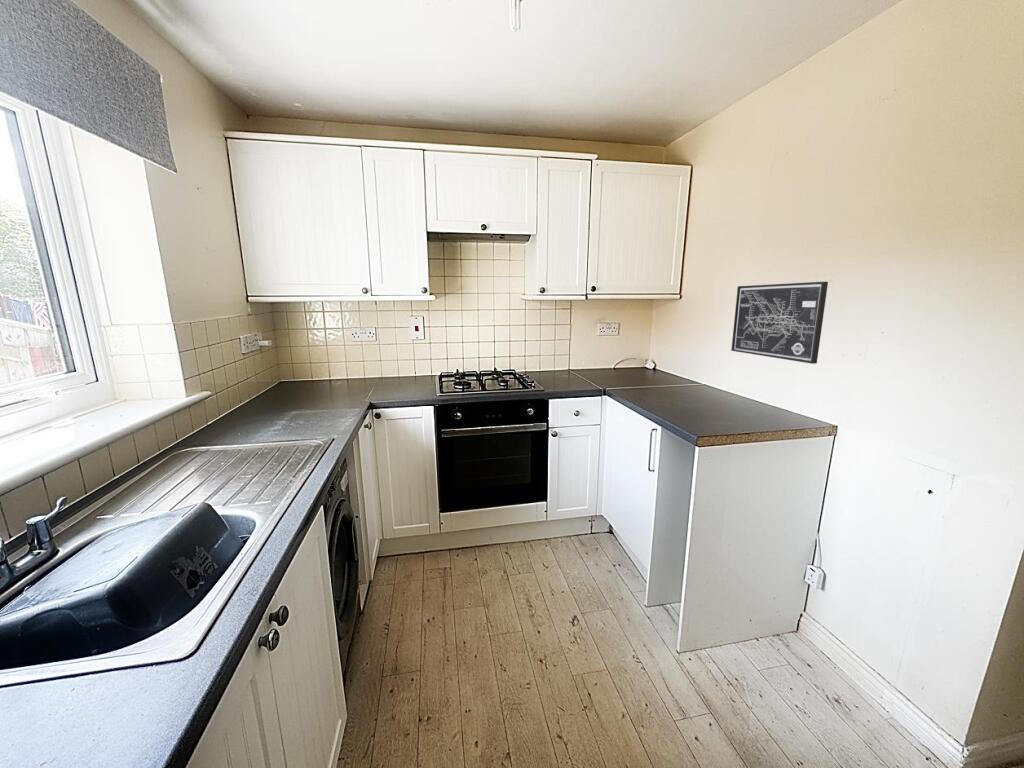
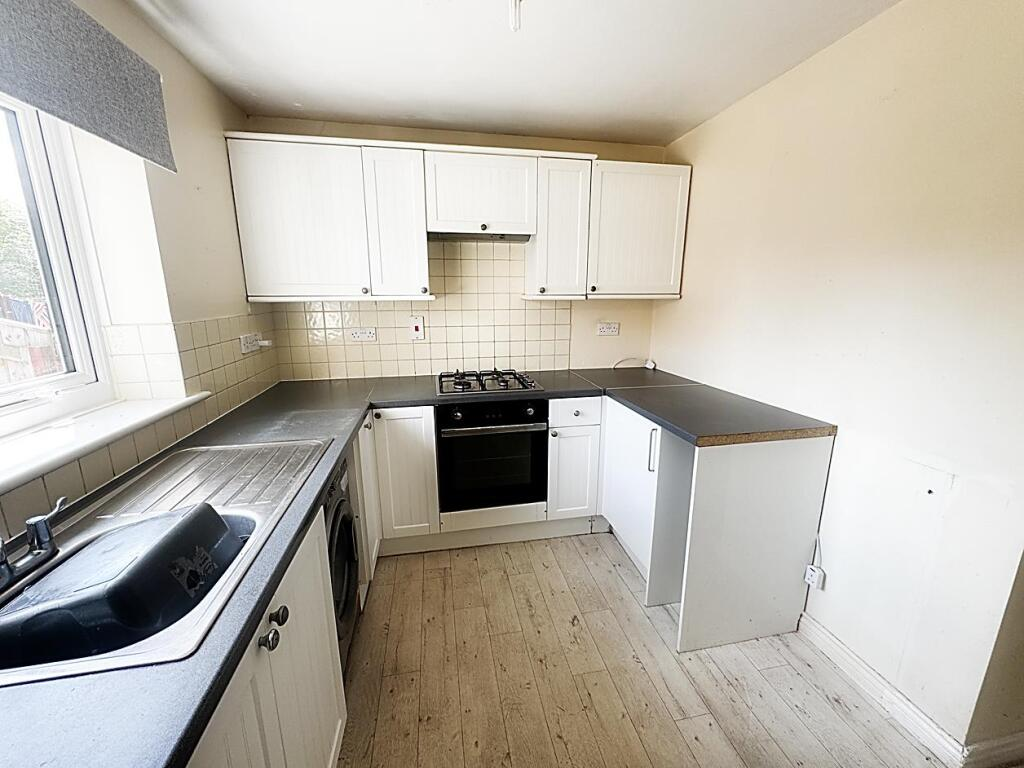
- wall art (773, 320)
